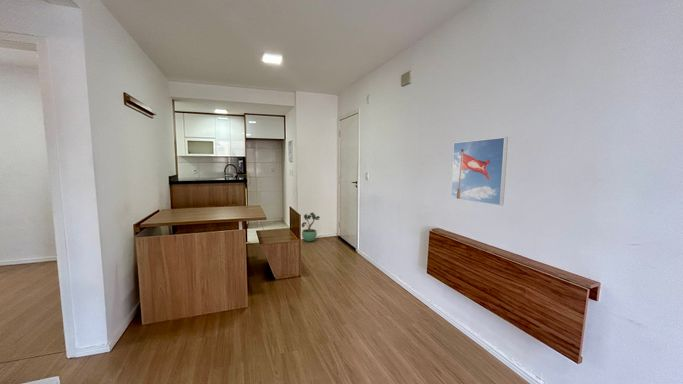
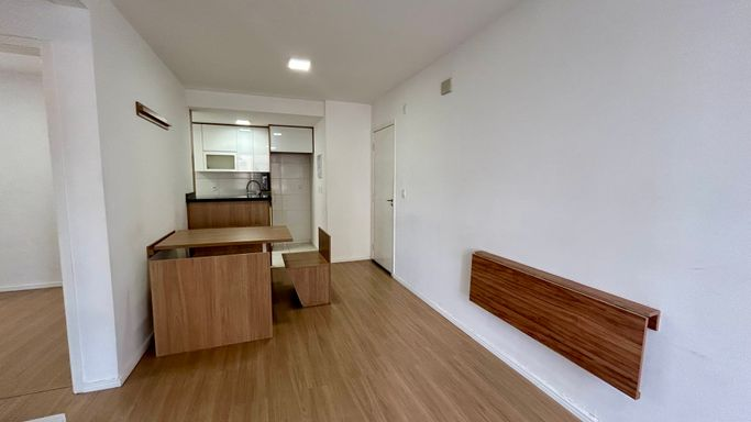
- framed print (476, 171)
- potted plant (310, 226)
